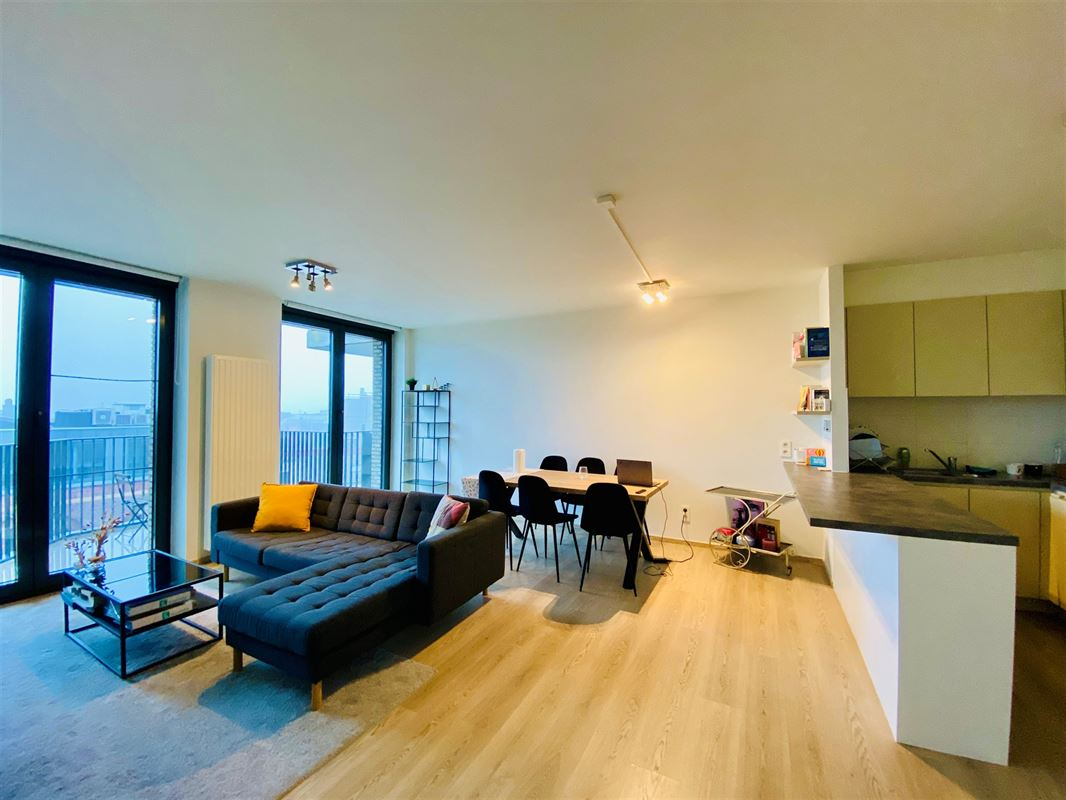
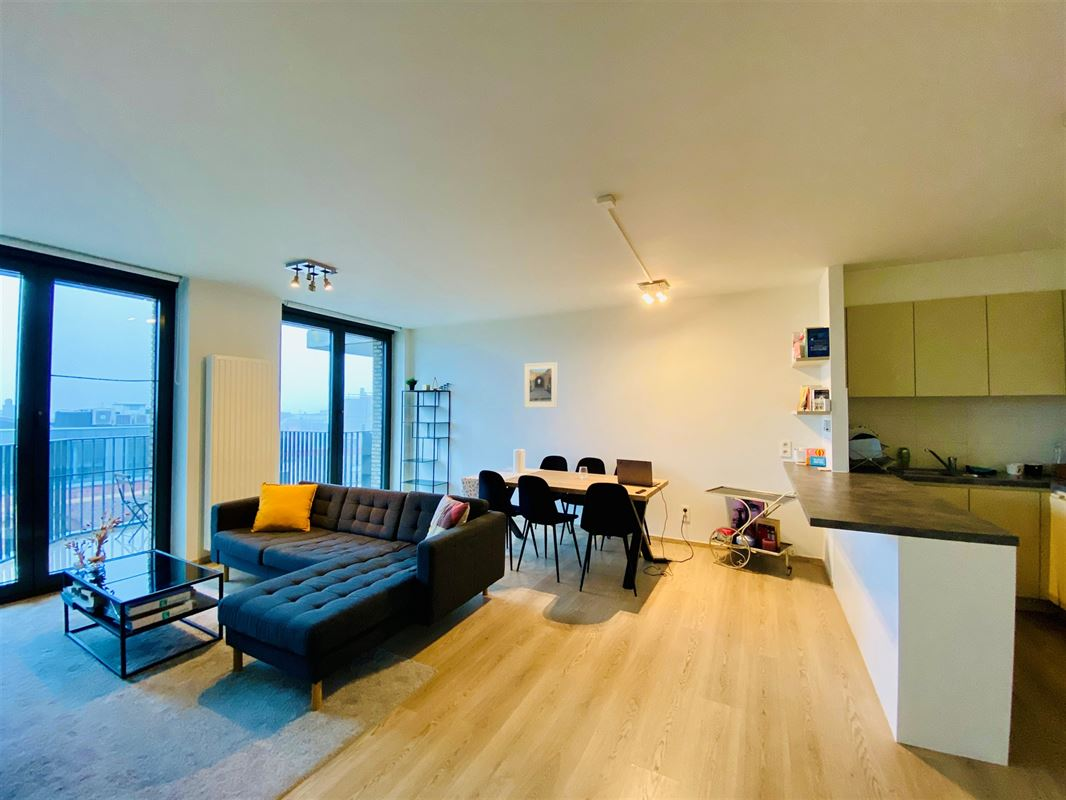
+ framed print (540, 385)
